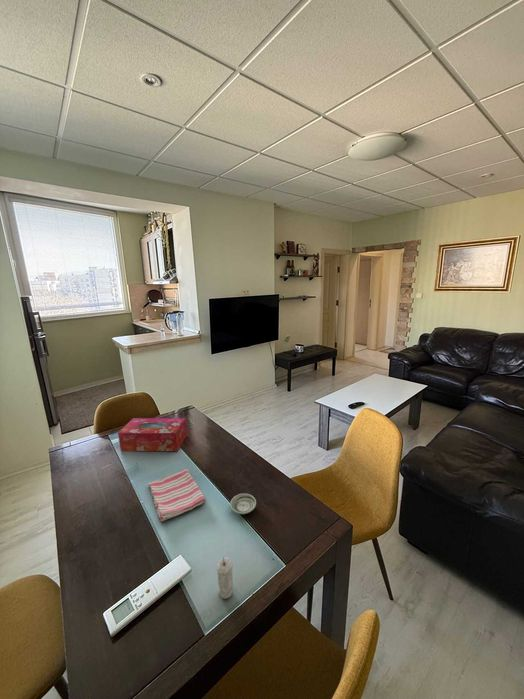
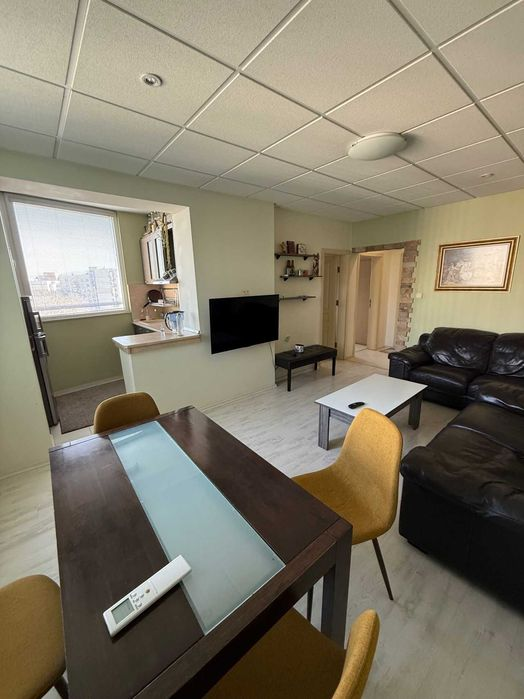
- saucer (243, 505)
- dish towel (175, 491)
- tissue box (154, 433)
- candle (225, 575)
